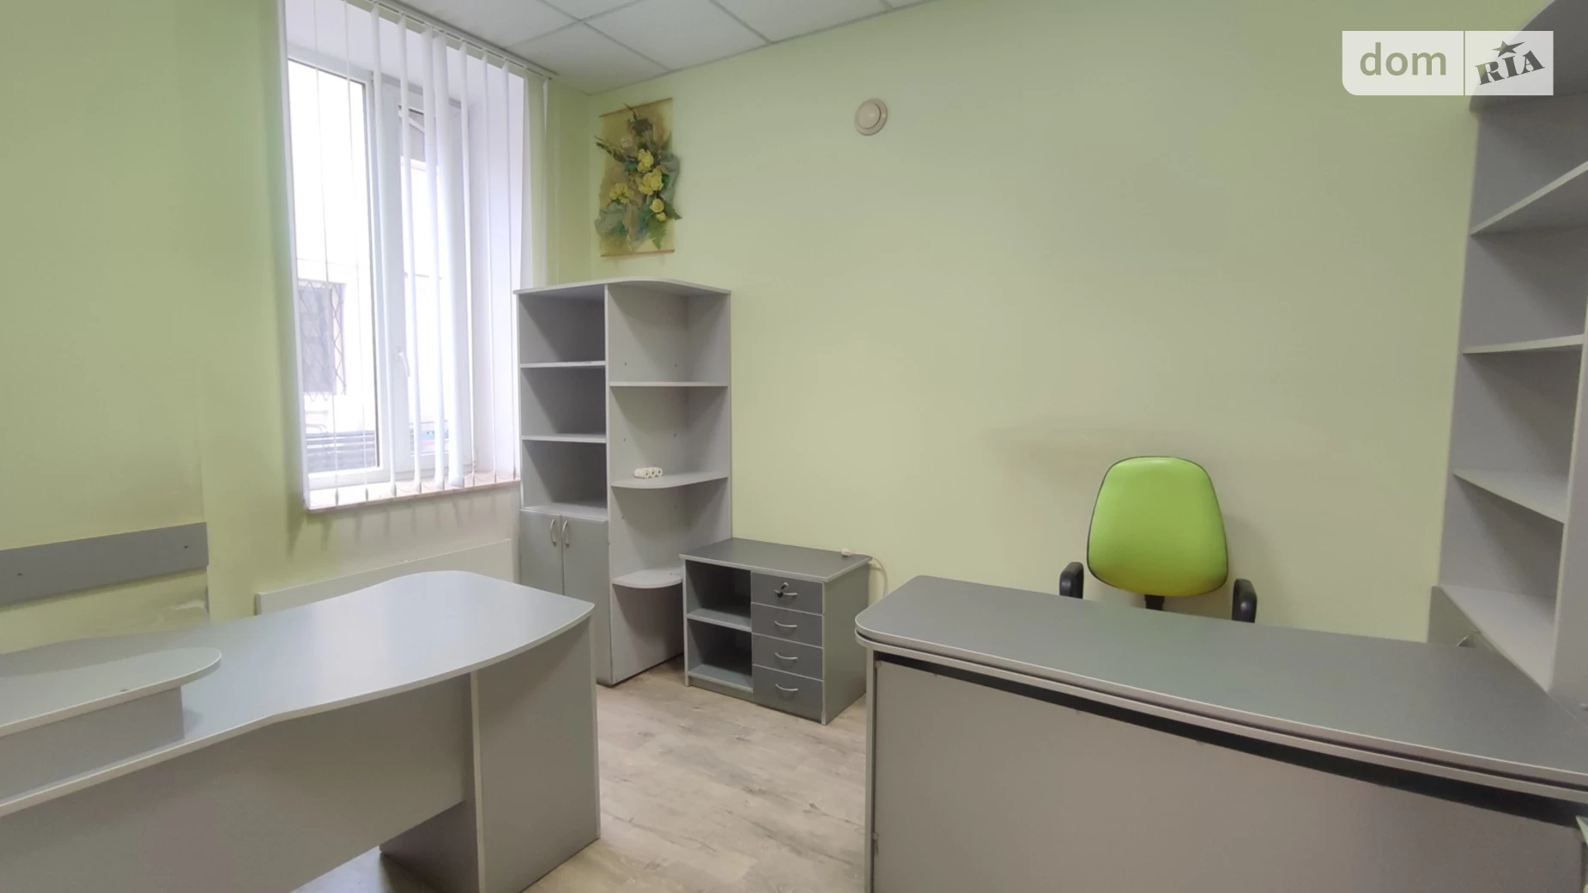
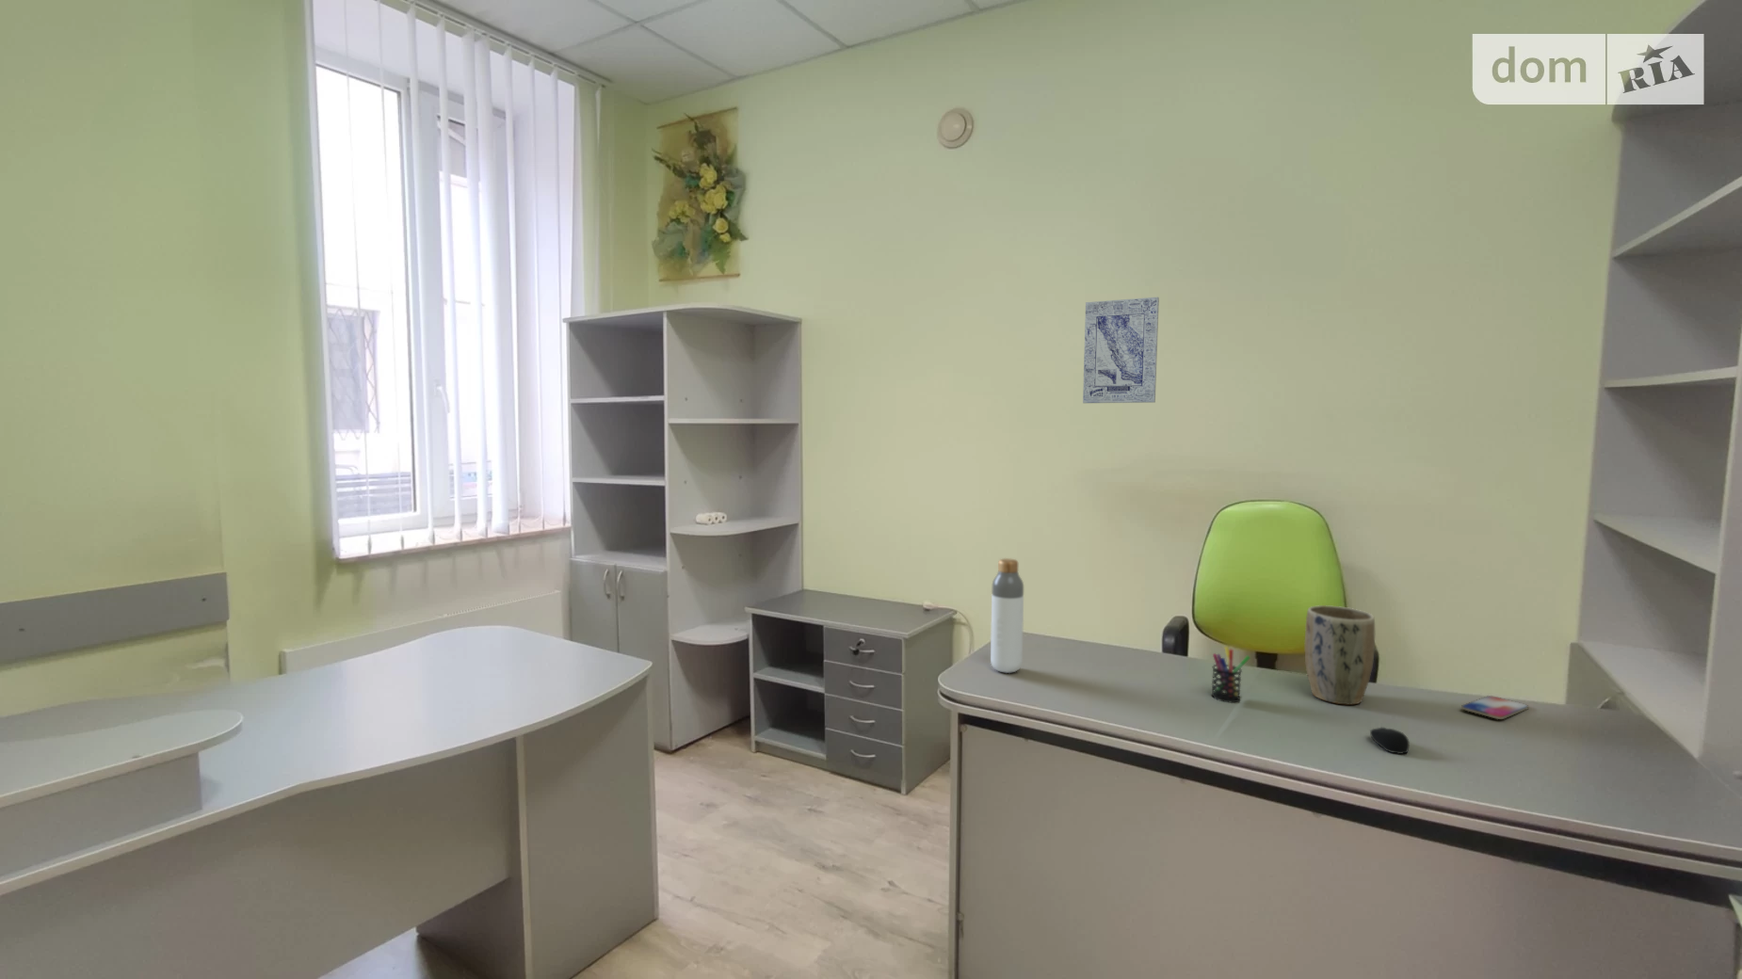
+ computer mouse (1389, 736)
+ bottle (1006, 614)
+ plant pot (1338, 654)
+ pen holder (1230, 673)
+ smartphone (1494, 706)
+ wall art (1120, 351)
